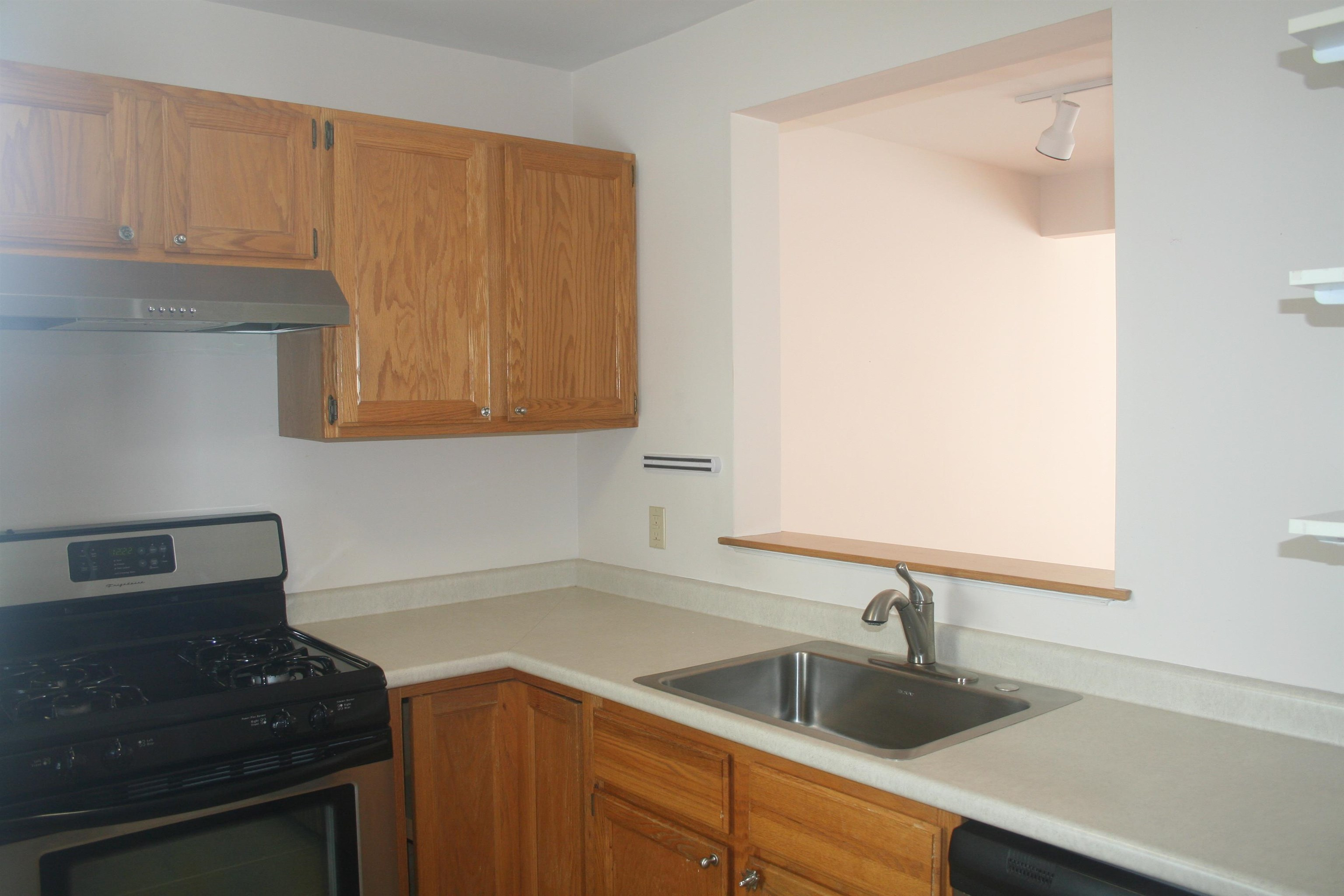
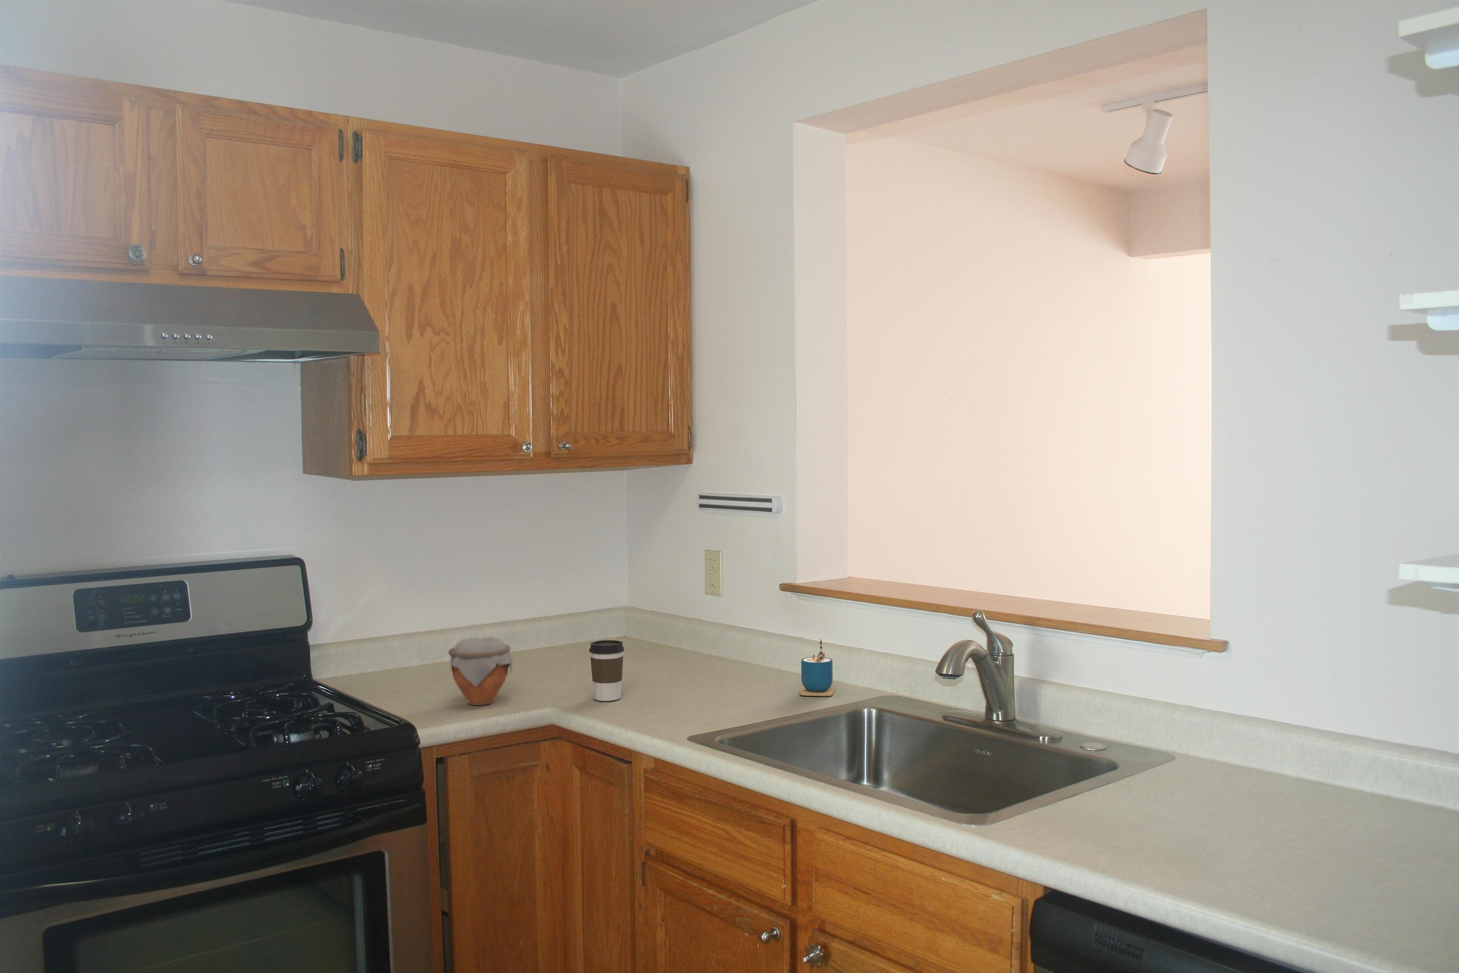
+ jar (480, 671)
+ cup (816, 665)
+ coffee cup (607, 670)
